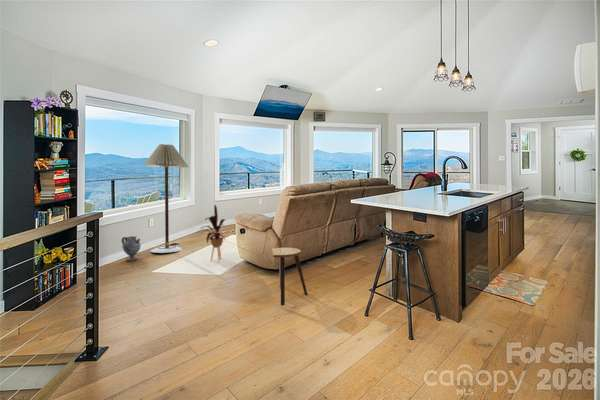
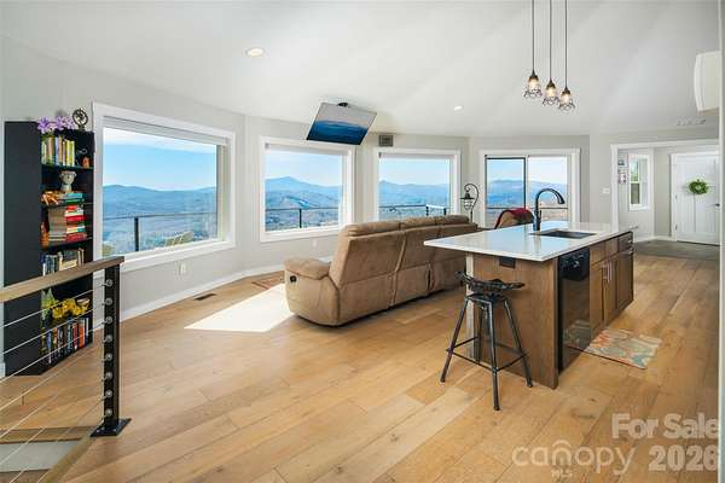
- house plant (213, 232)
- ceramic jug (131, 248)
- floor lamp (166, 197)
- stool (284, 273)
